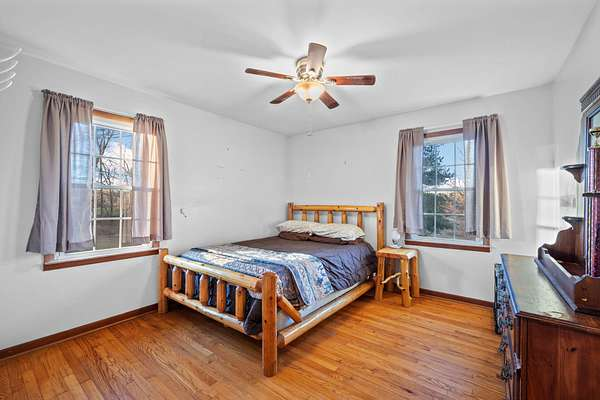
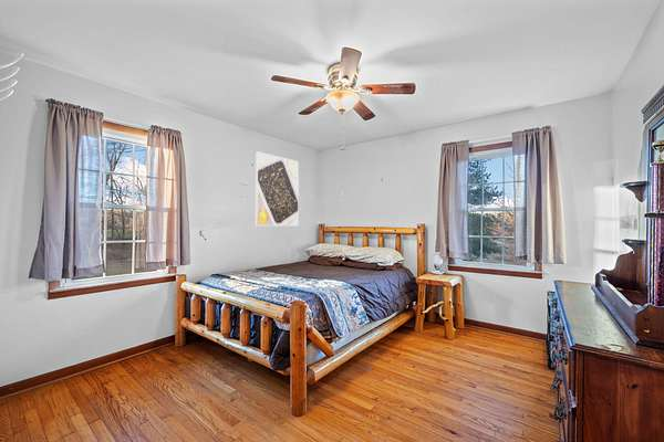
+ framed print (278, 191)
